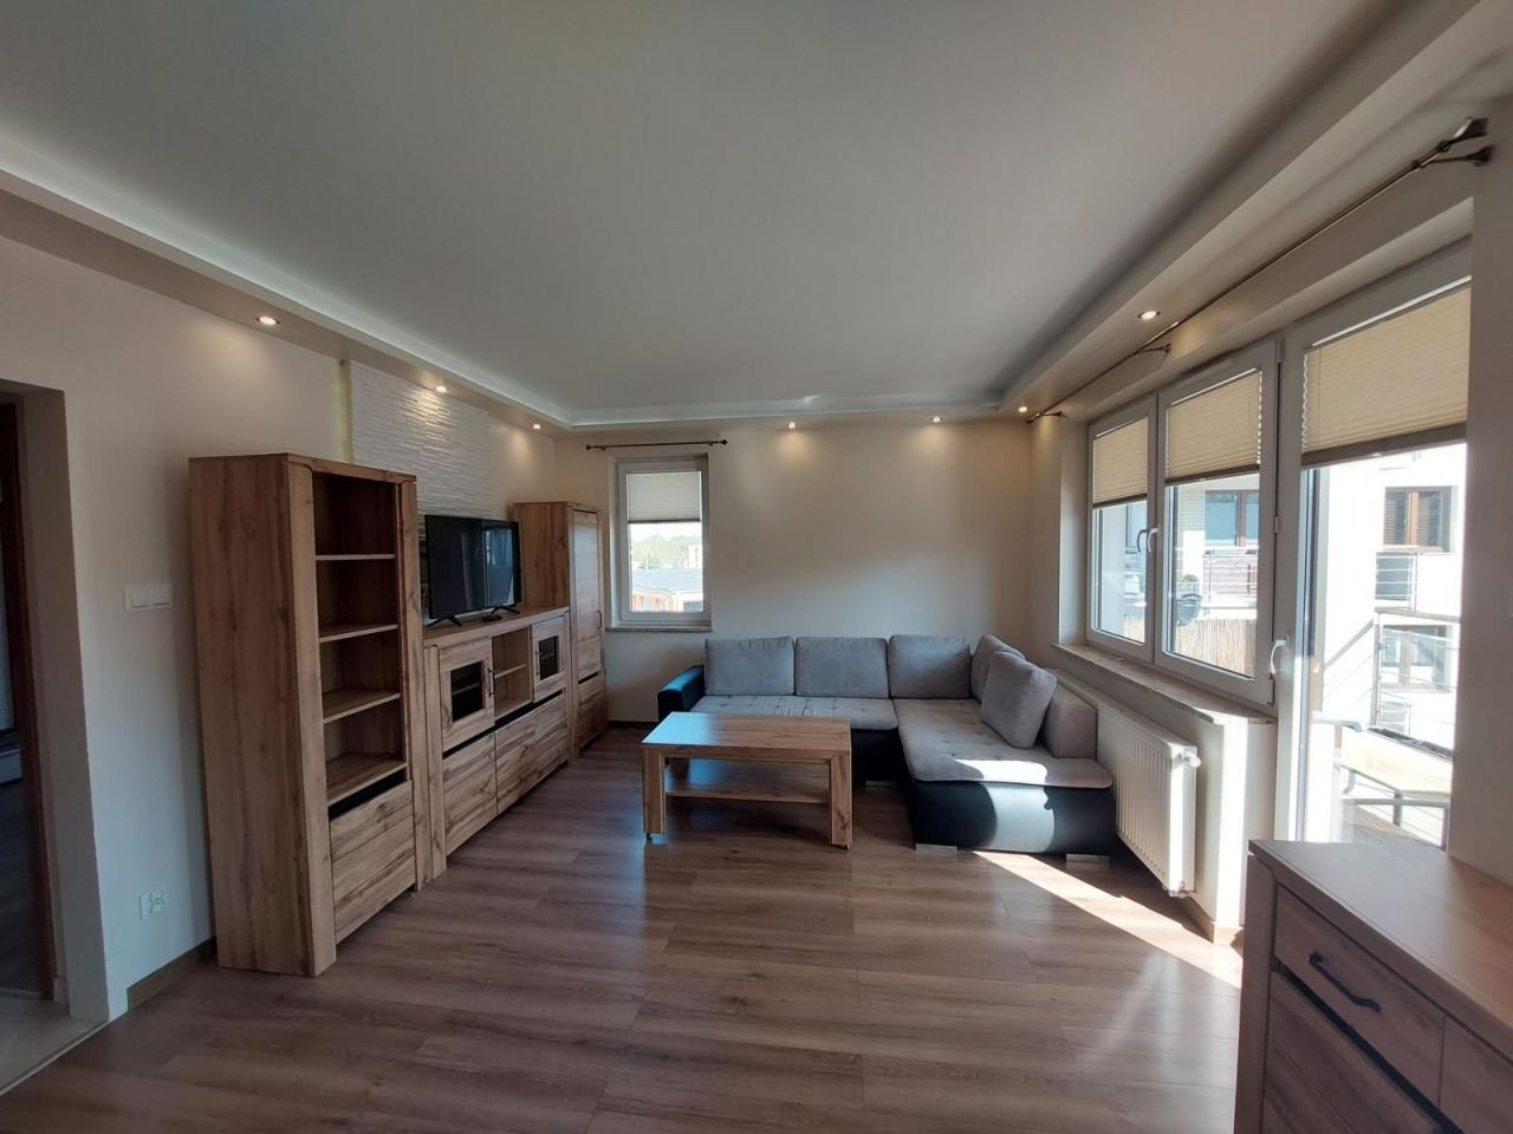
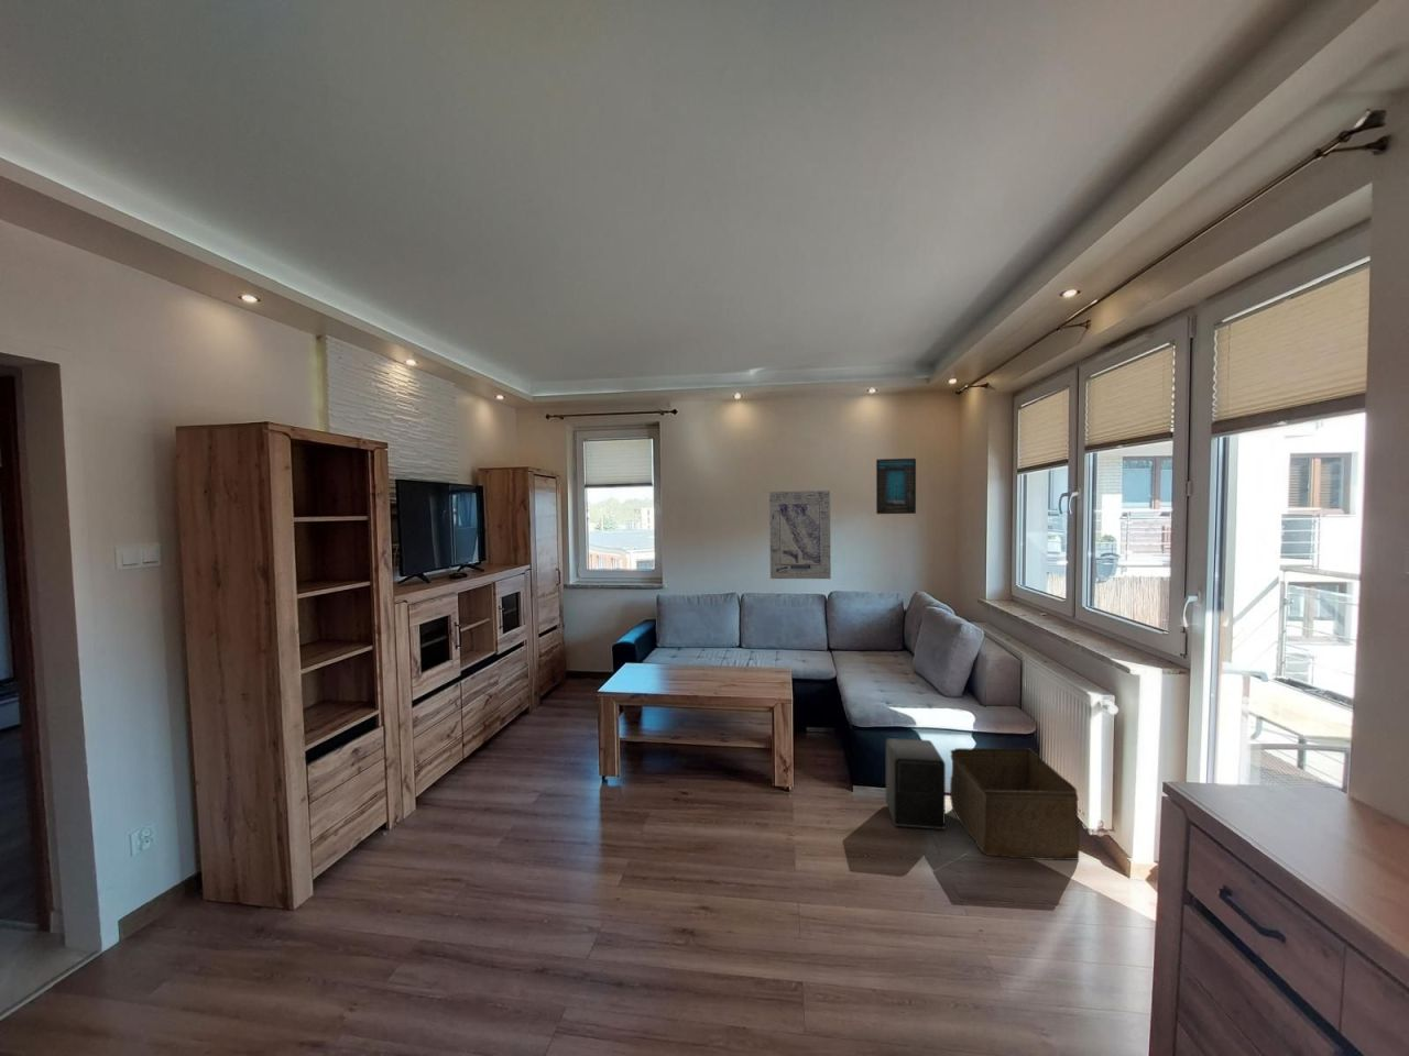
+ storage bin (1008, 799)
+ speaker (914, 781)
+ wall art (799, 535)
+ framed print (895, 486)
